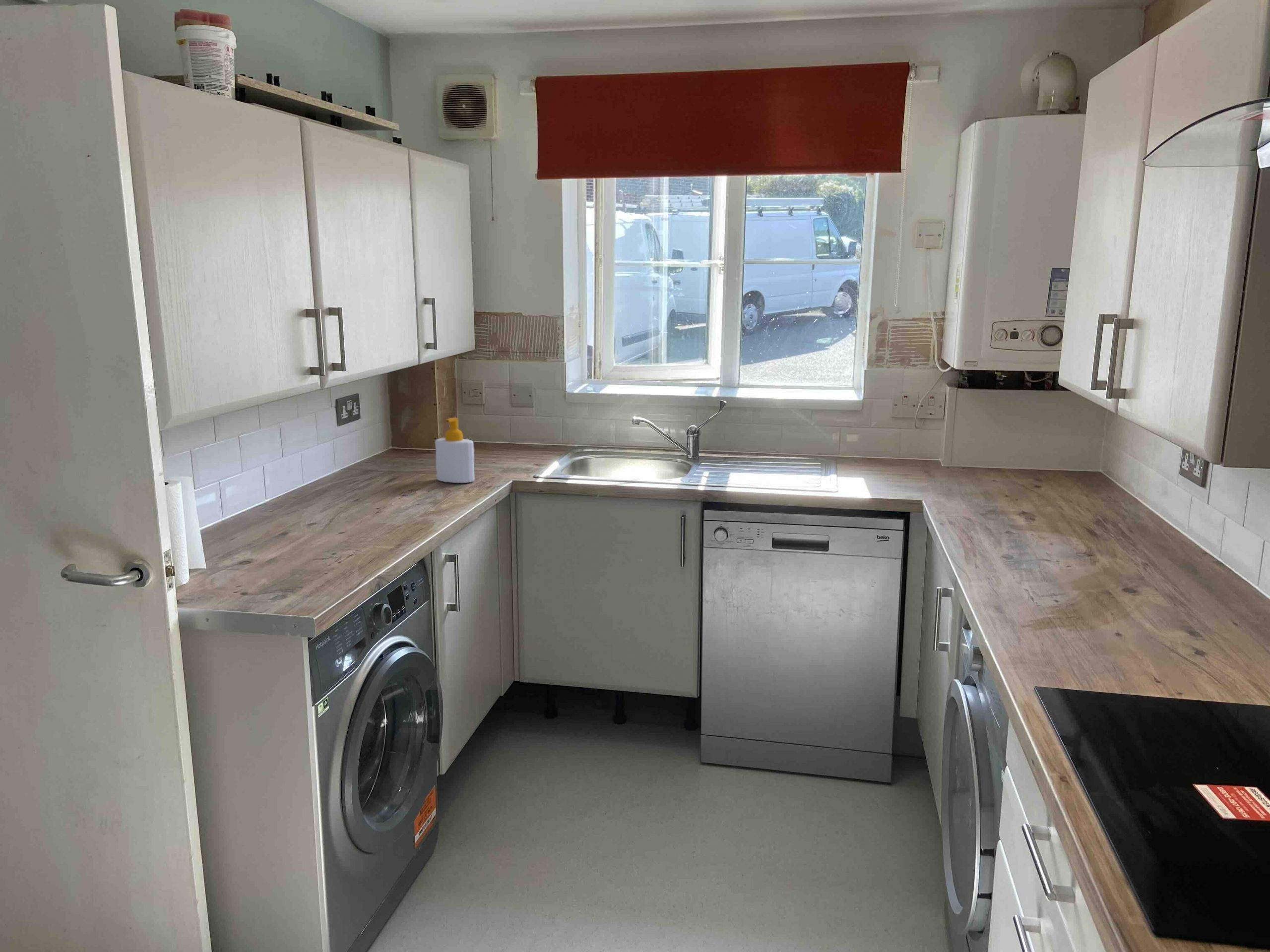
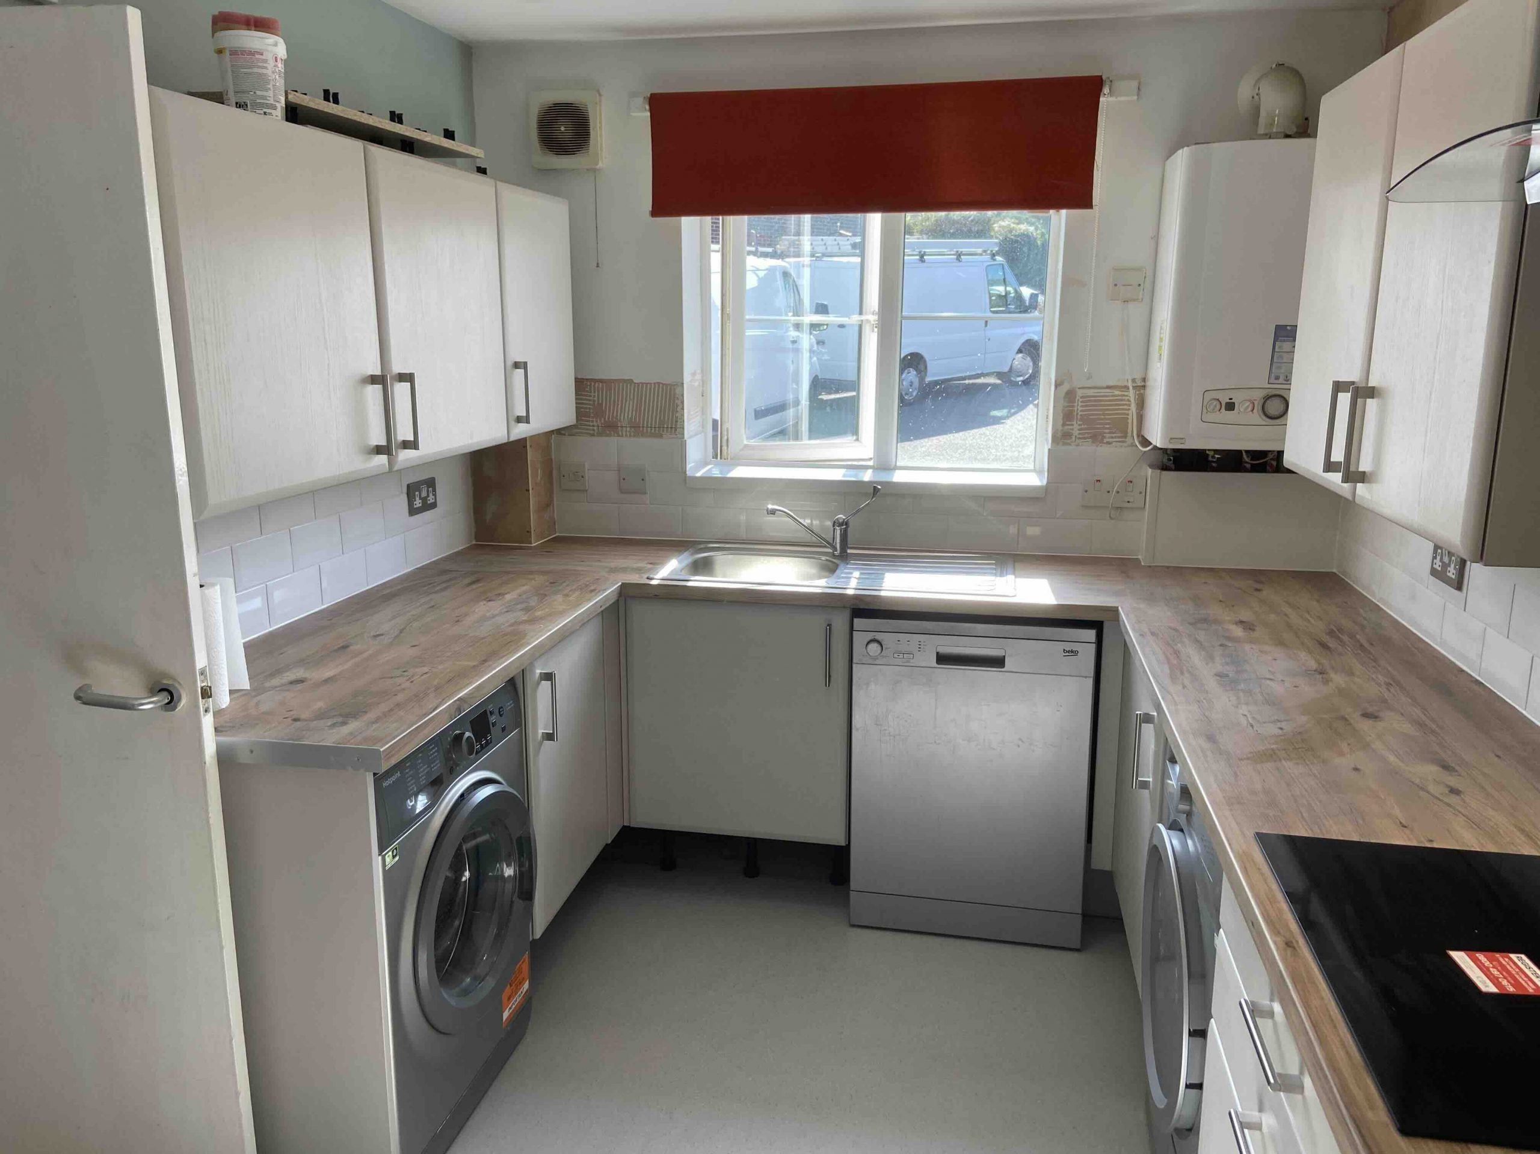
- soap bottle (454, 449)
